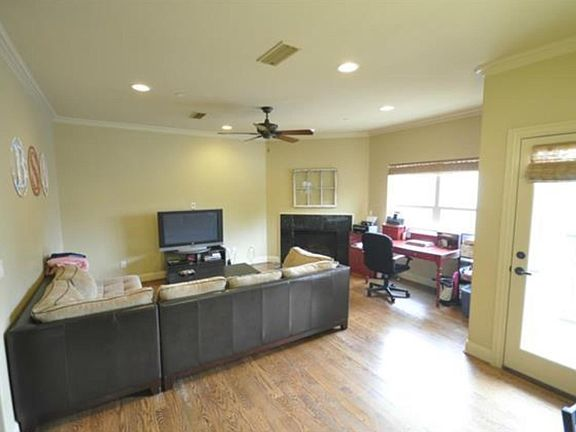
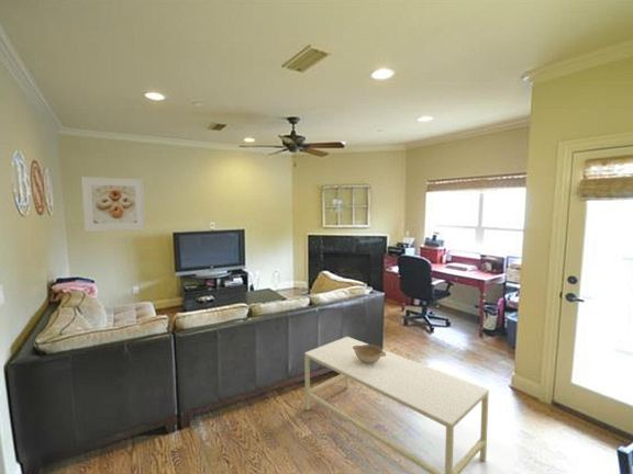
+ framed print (114, 204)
+ coffee table (386, 396)
+ decorative bowl (368, 354)
